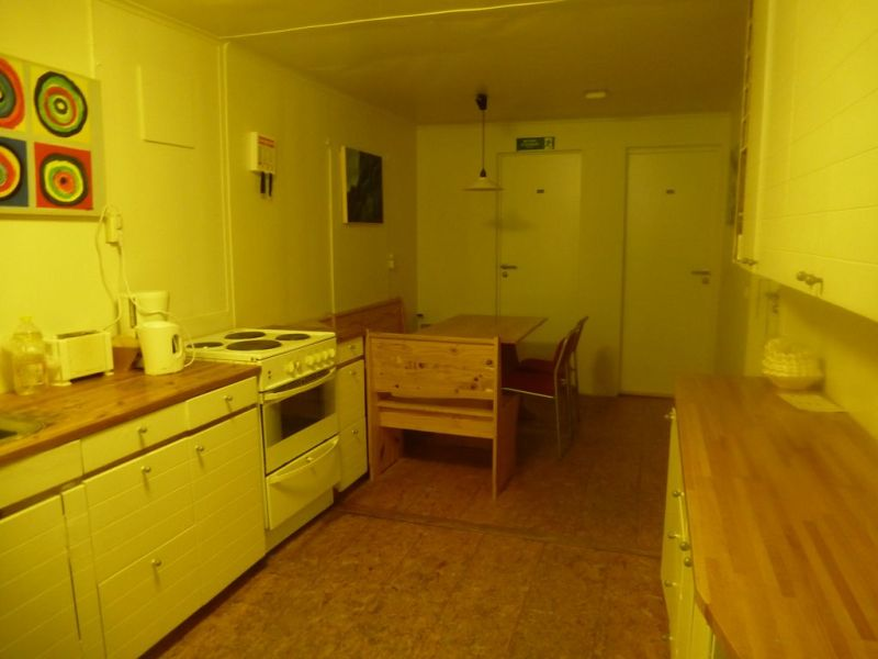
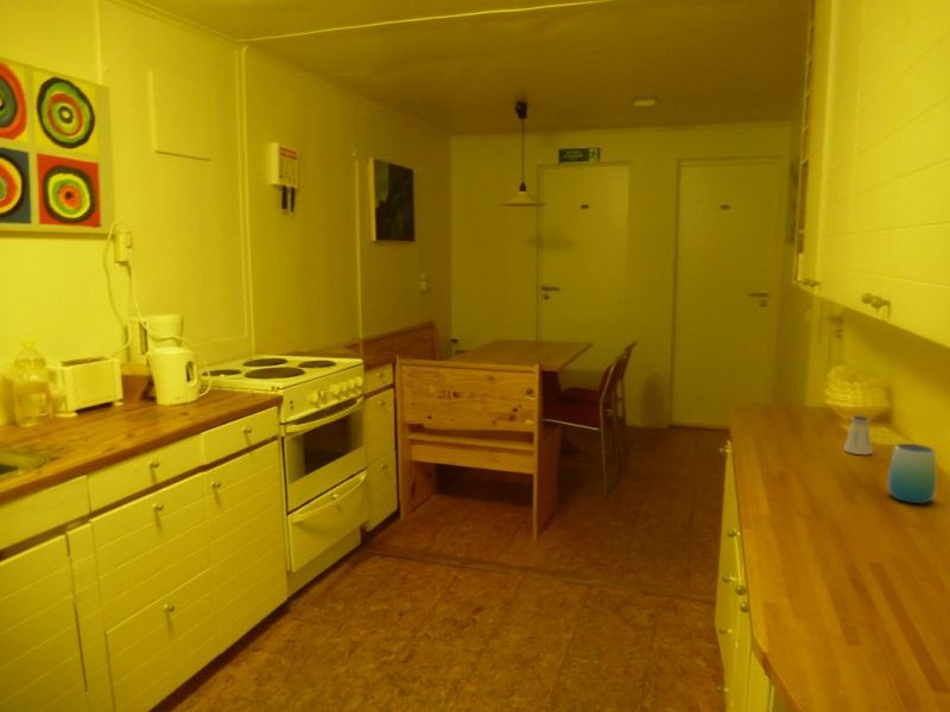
+ saltshaker (859, 433)
+ cup (912, 472)
